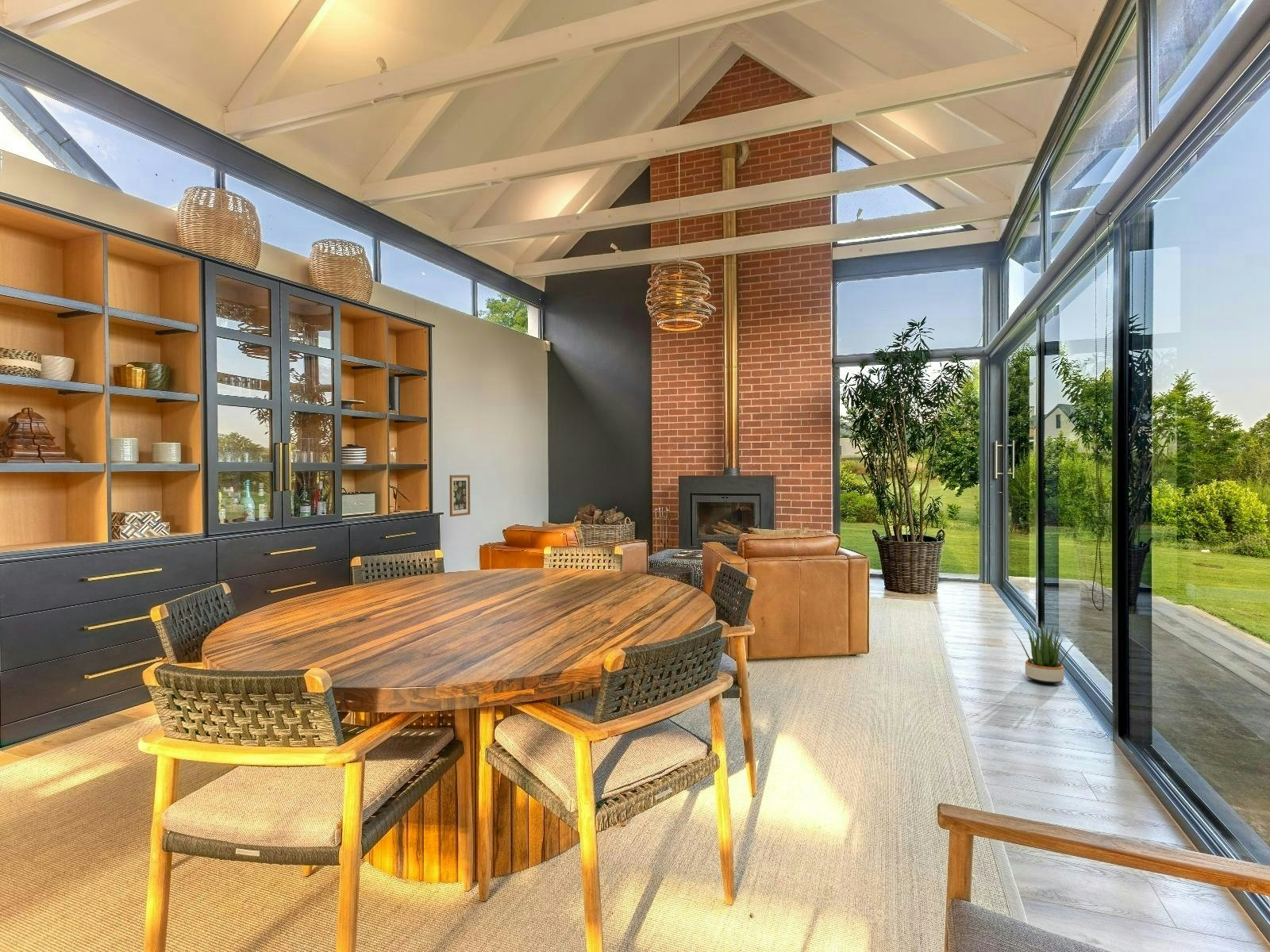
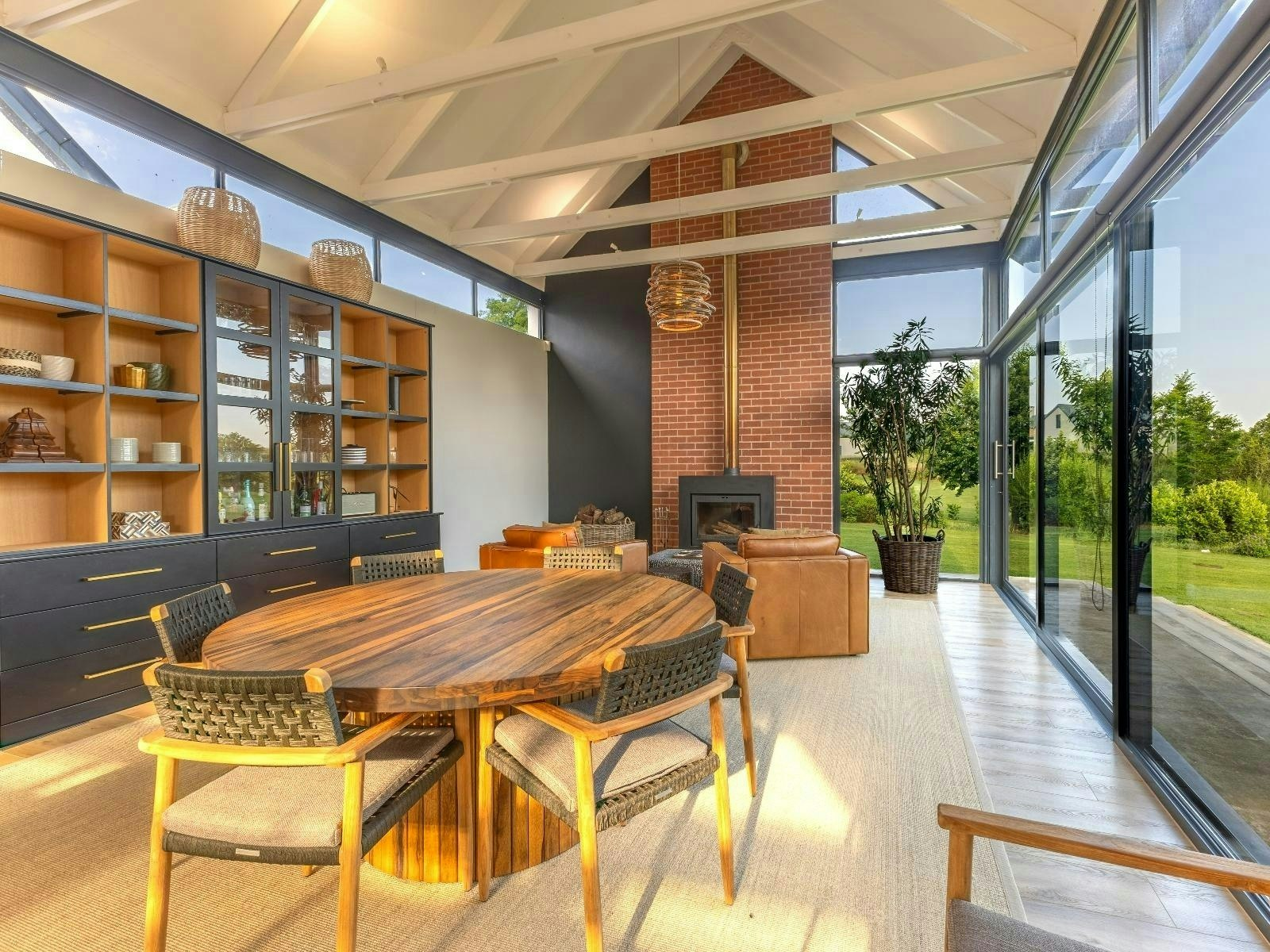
- wall art (460, 495)
- potted plant (1044, 652)
